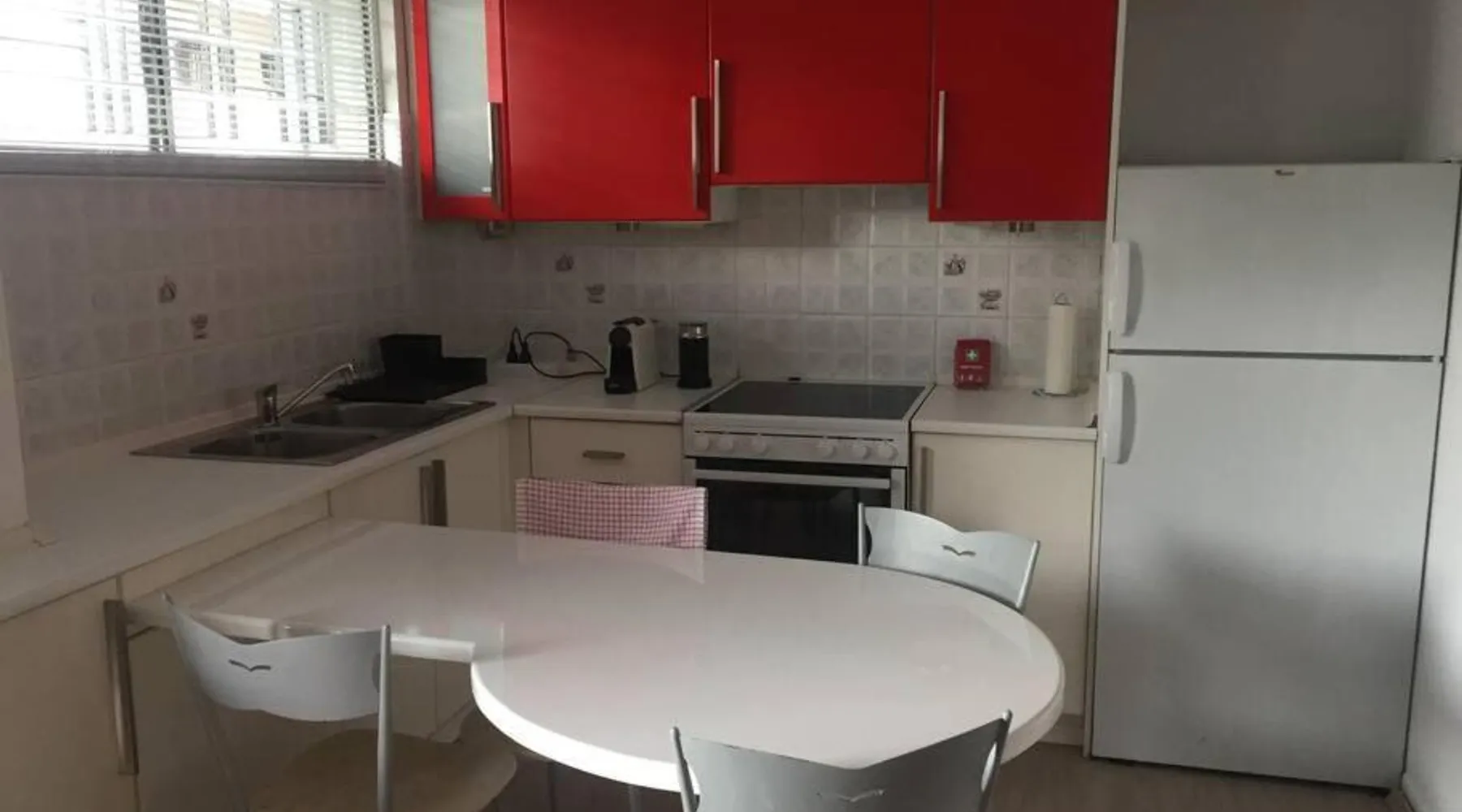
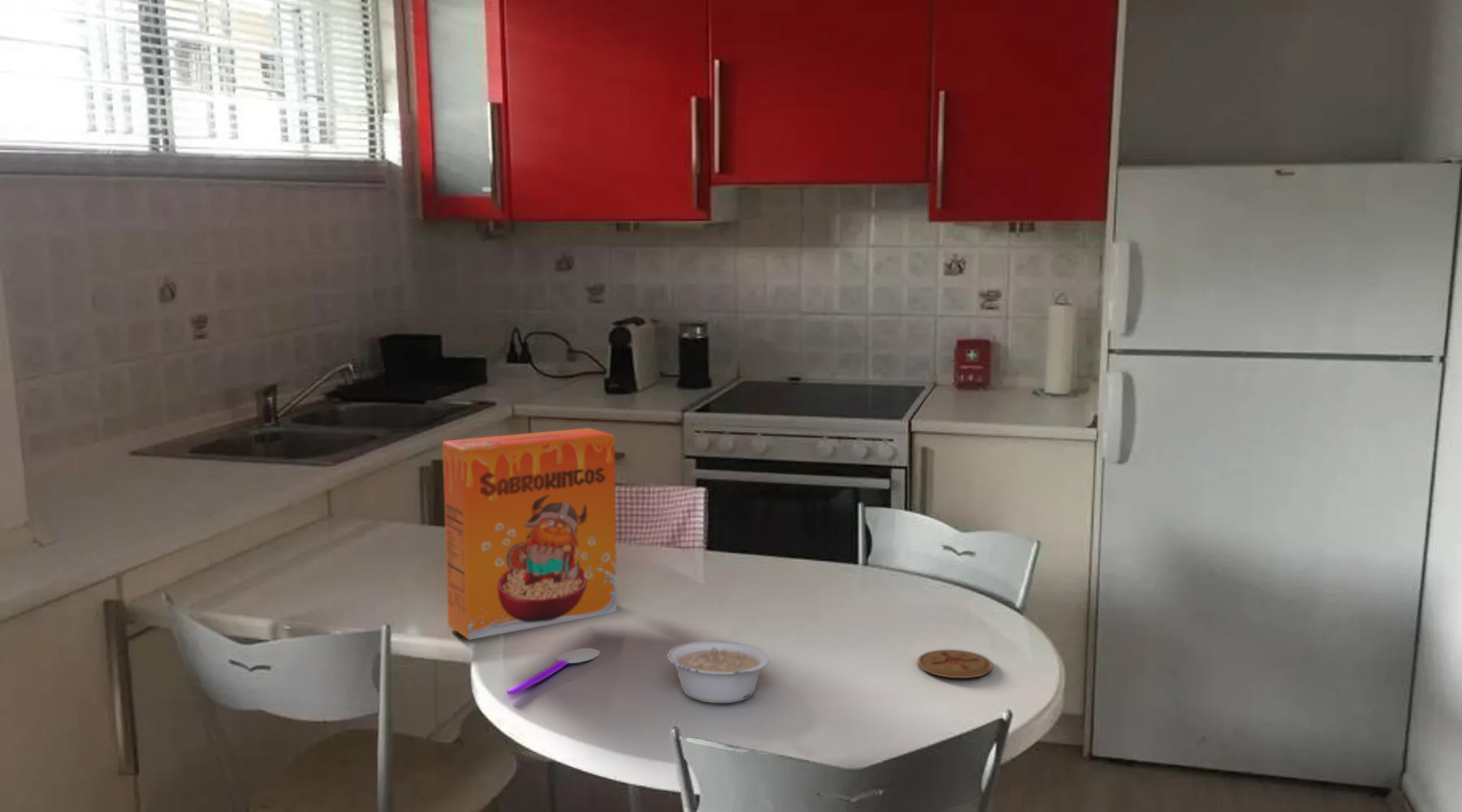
+ coaster (954, 663)
+ spoon (554, 667)
+ legume (721, 671)
+ cereal box (532, 529)
